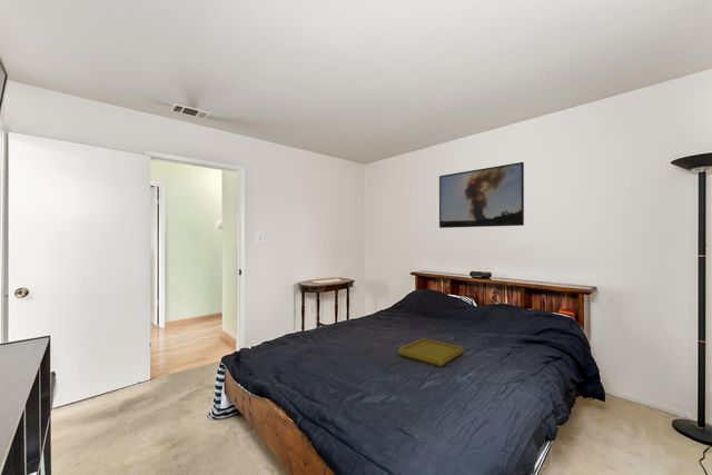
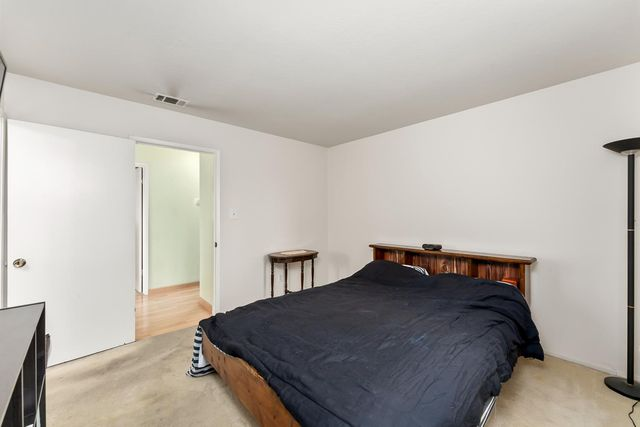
- serving tray (431, 350)
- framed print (477, 198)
